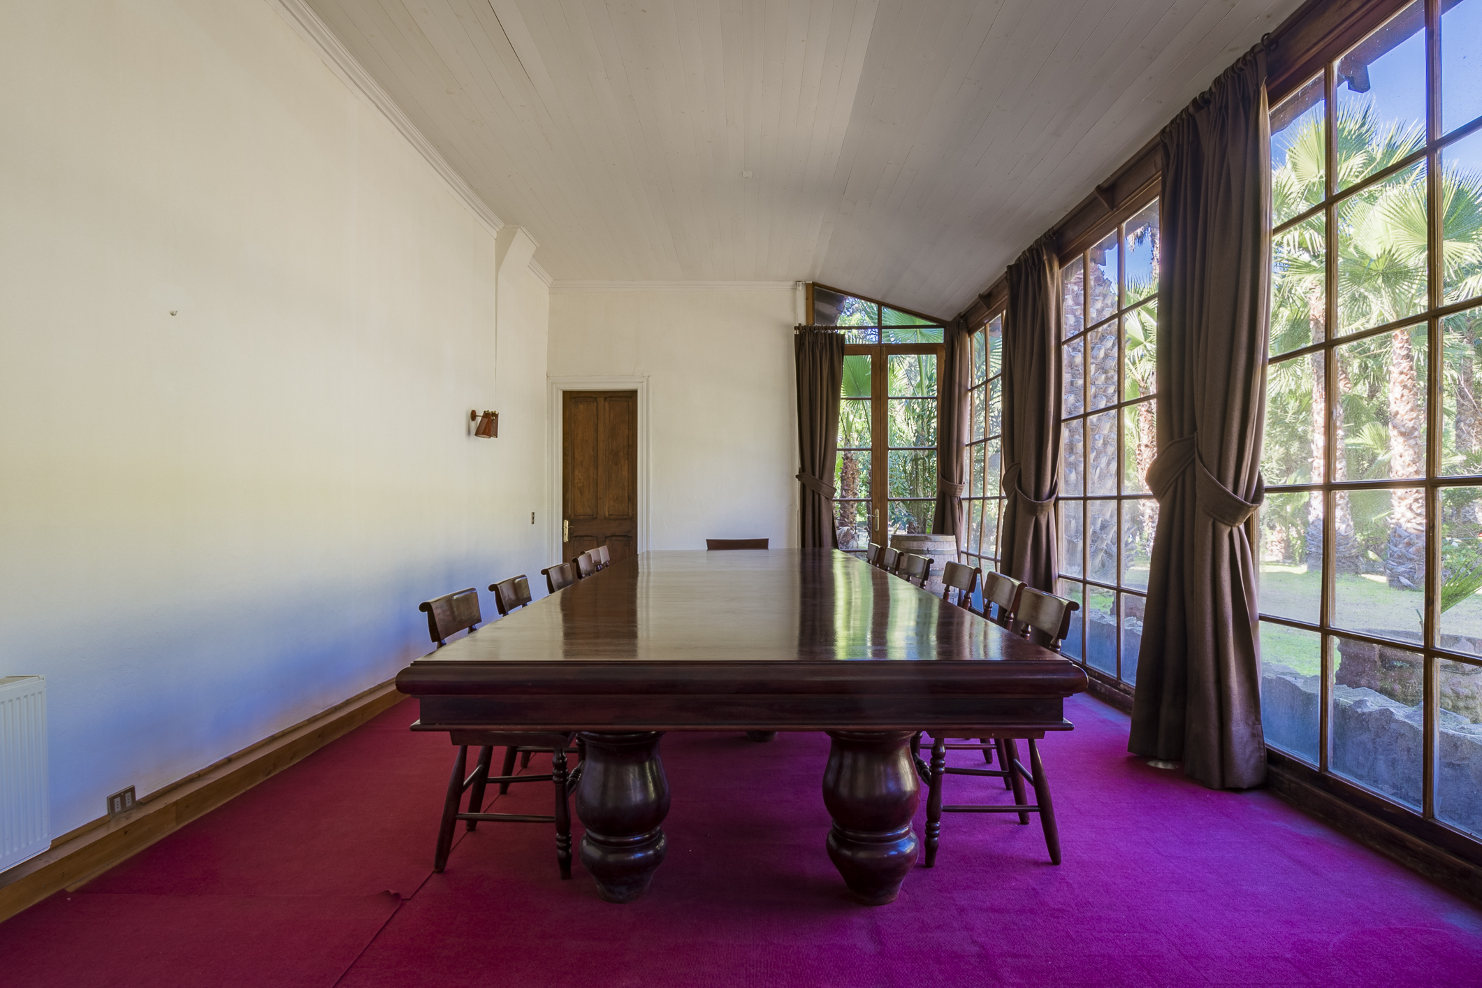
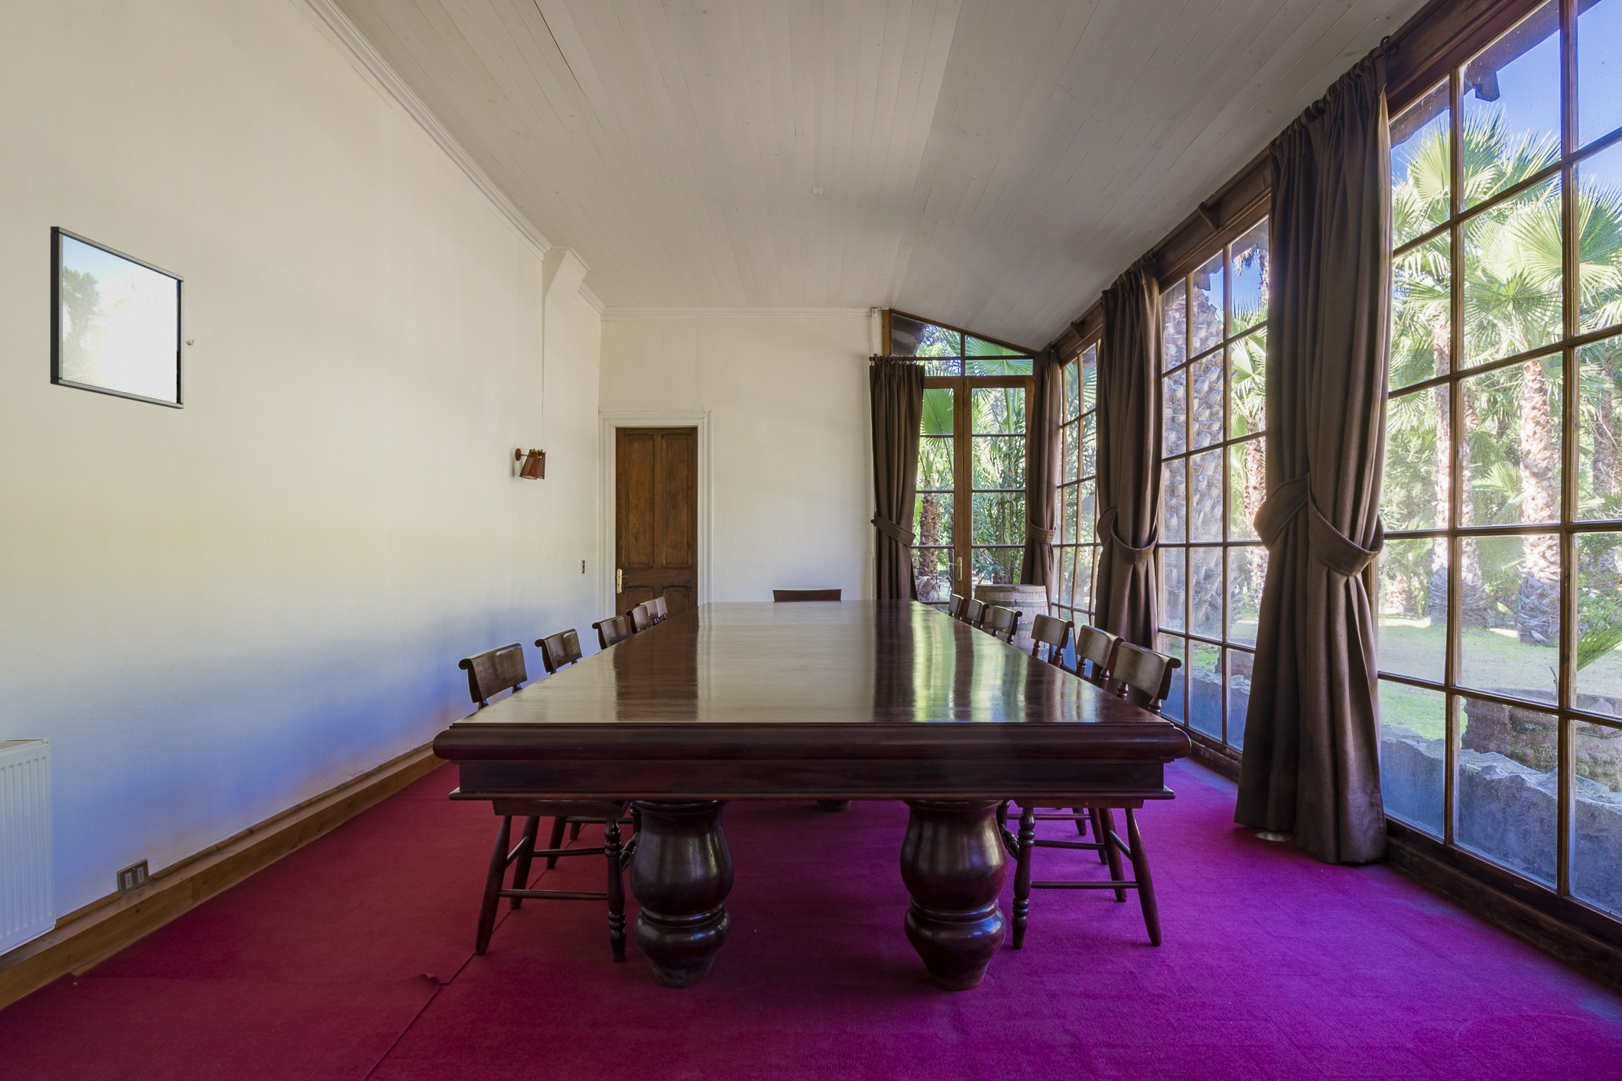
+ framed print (122, 326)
